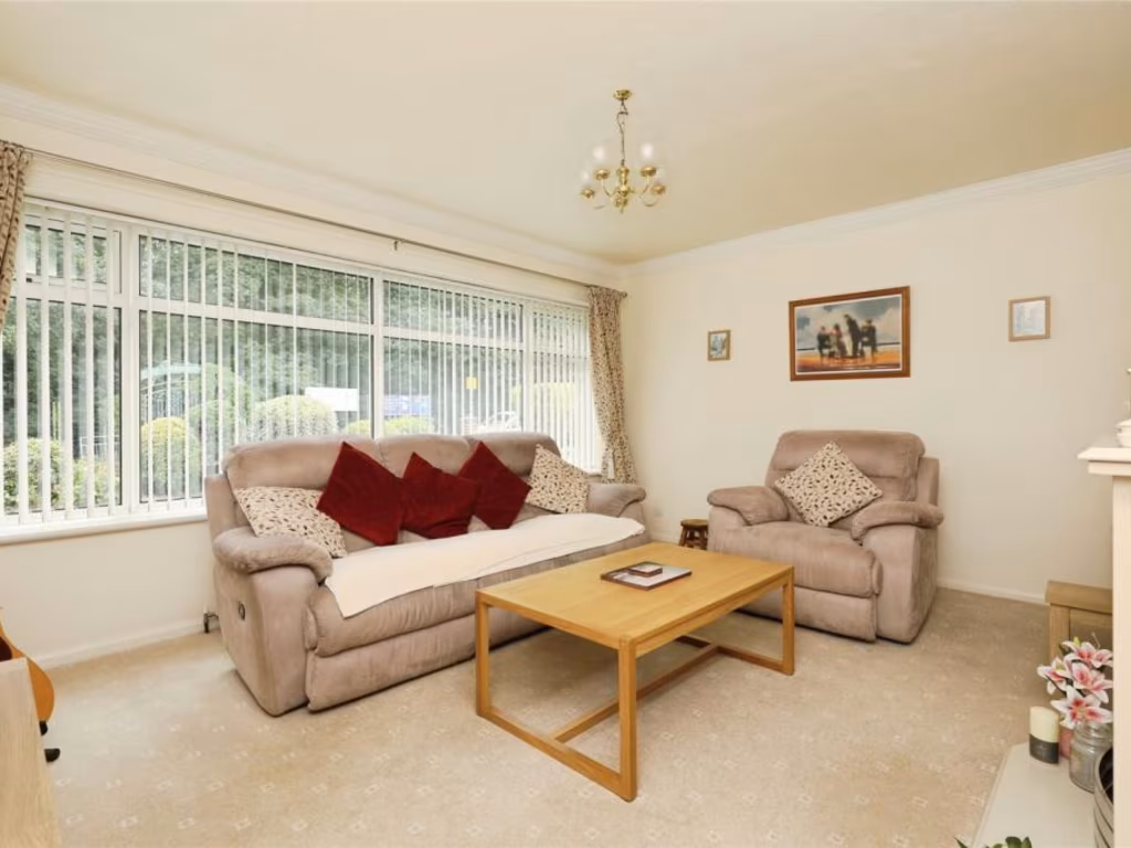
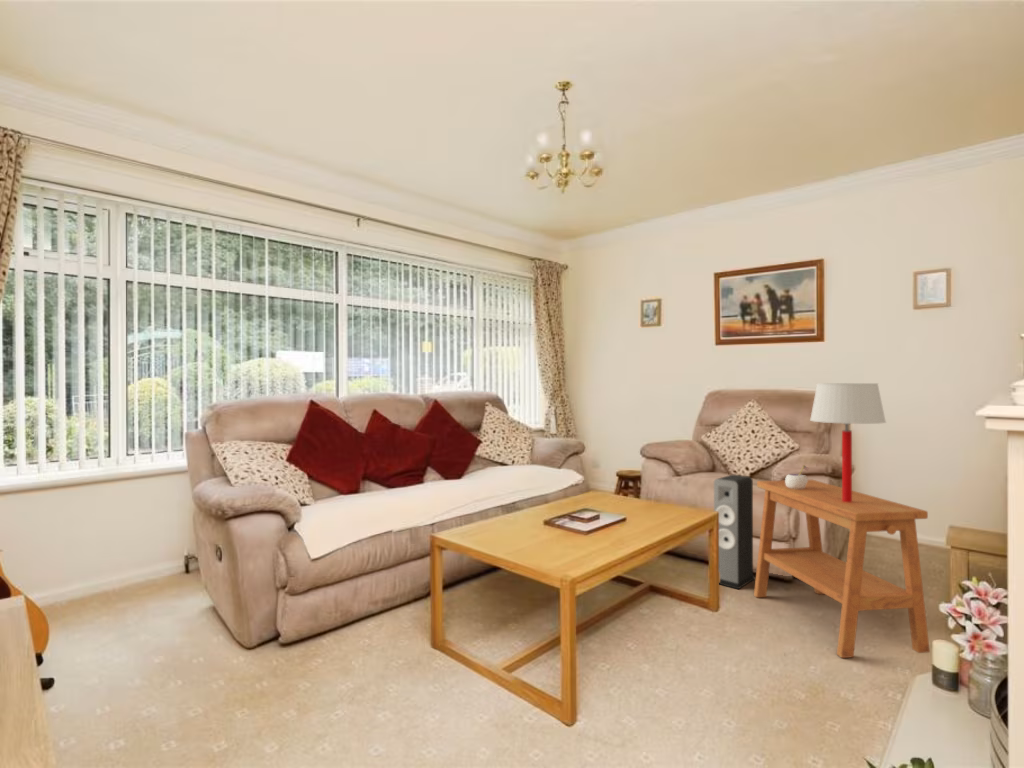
+ table lamp (846, 442)
+ side table (831, 557)
+ mug (798, 476)
+ speaker (733, 529)
